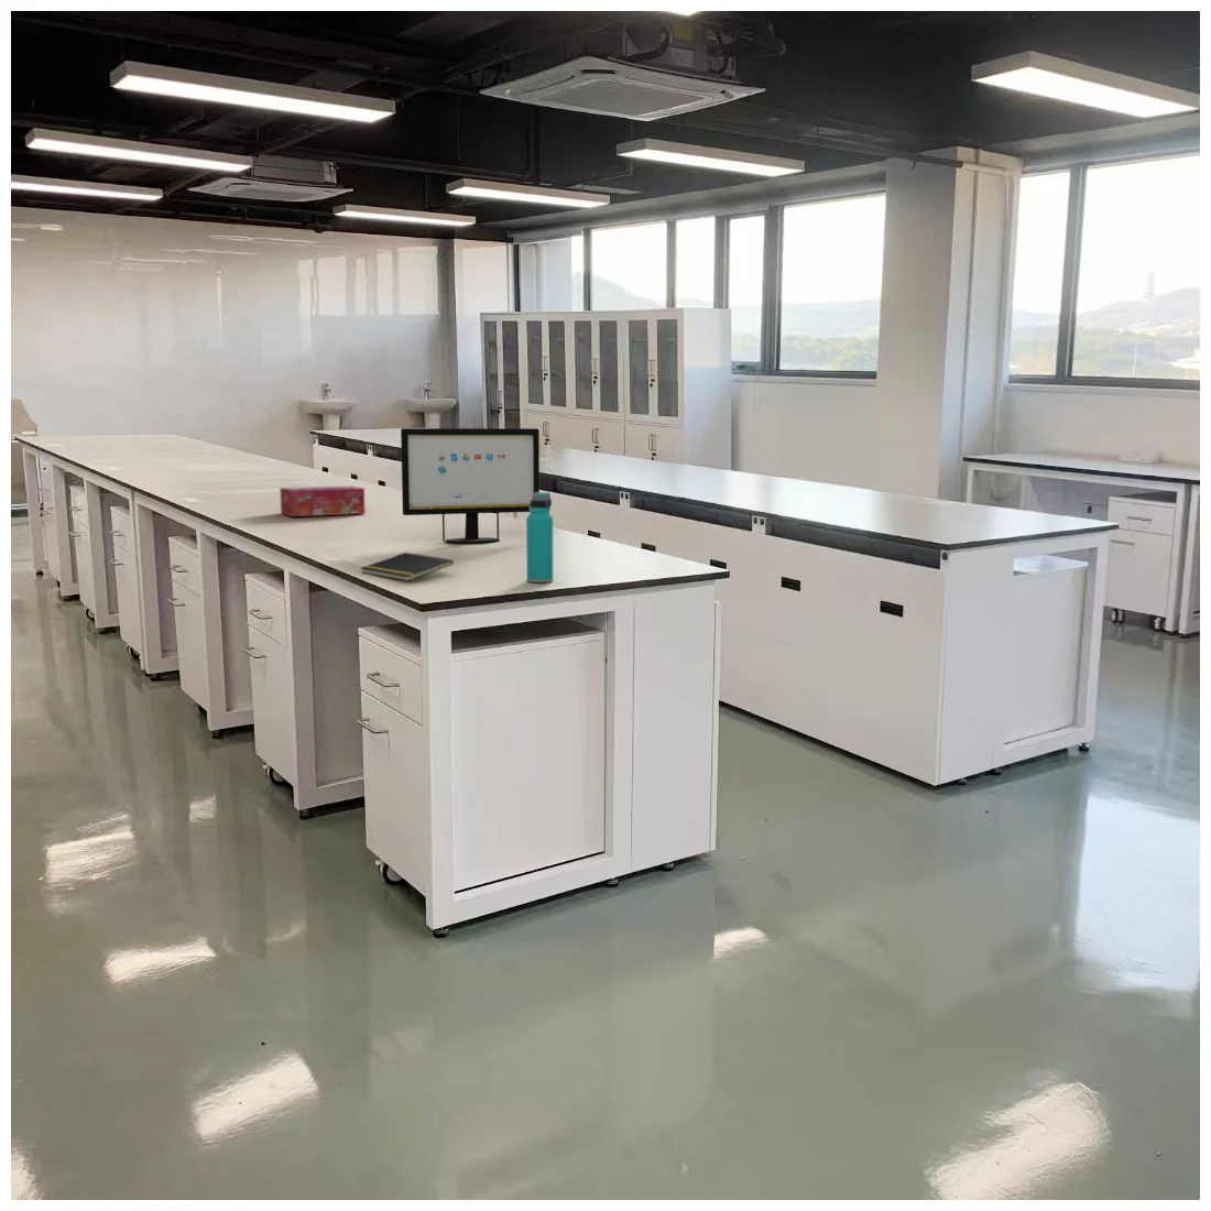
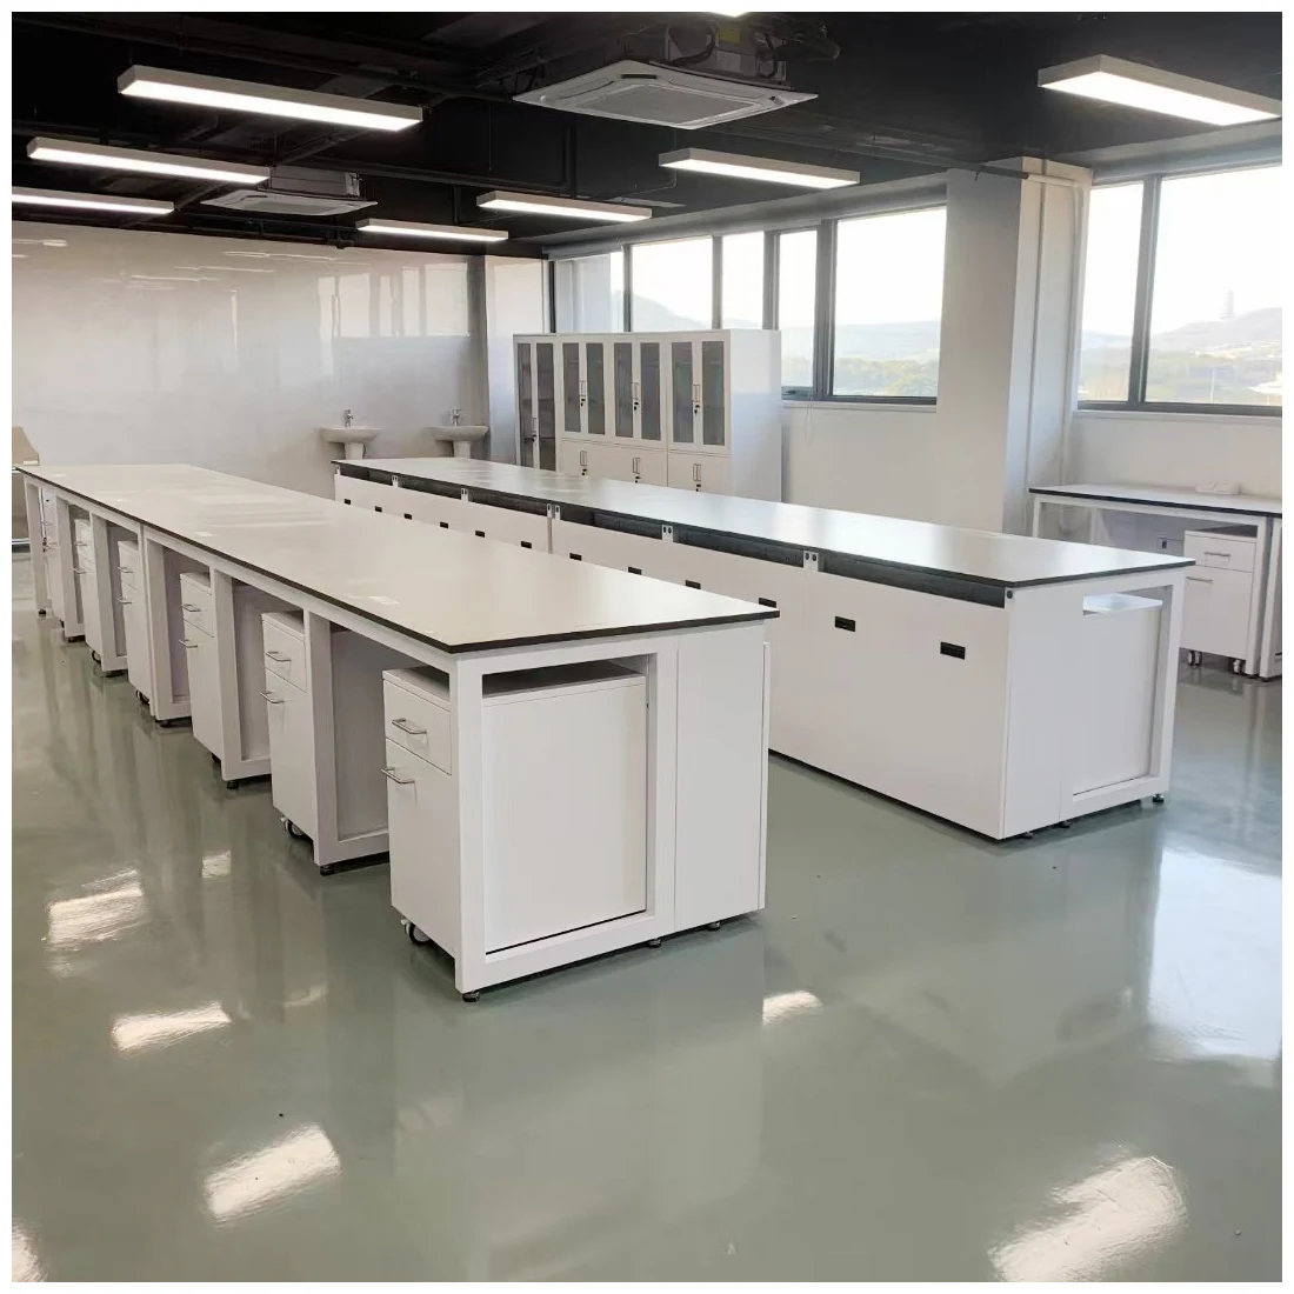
- computer monitor (471, 486)
- water bottle (539, 536)
- notepad (406, 566)
- tissue box (323, 500)
